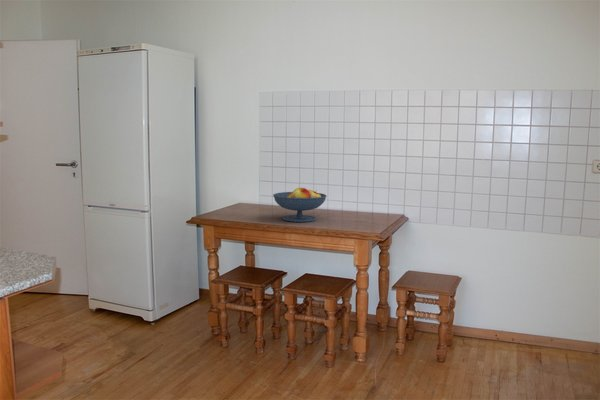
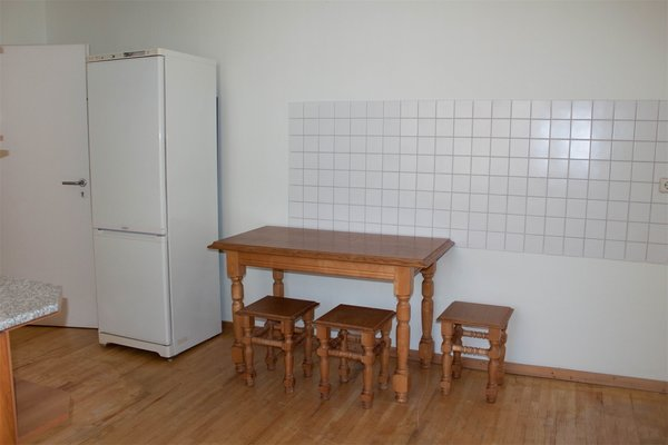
- fruit bowl (299, 202)
